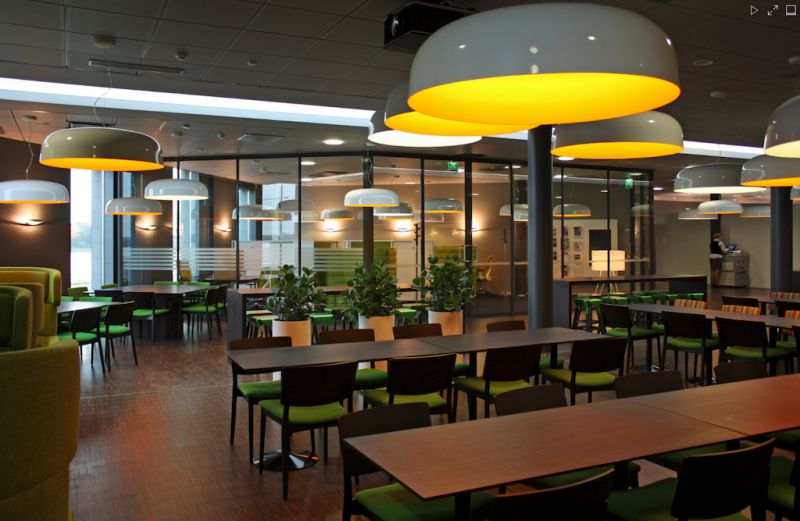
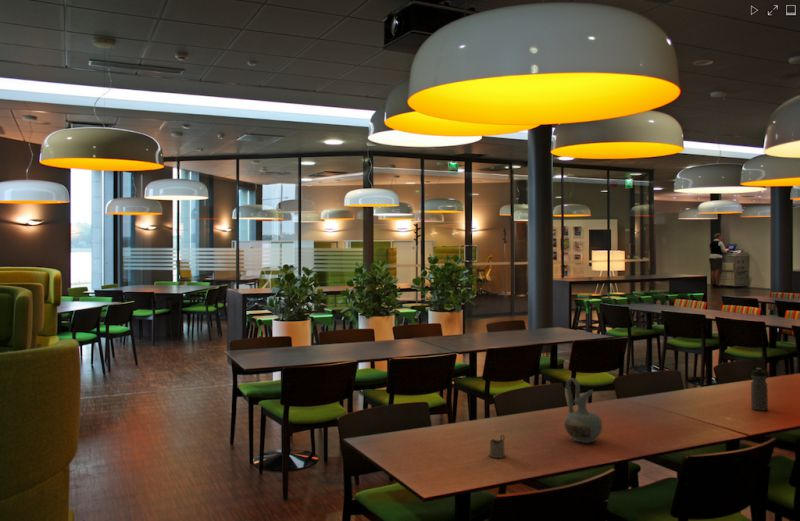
+ water bottle (759, 388)
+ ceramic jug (583, 409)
+ tea glass holder (498, 443)
